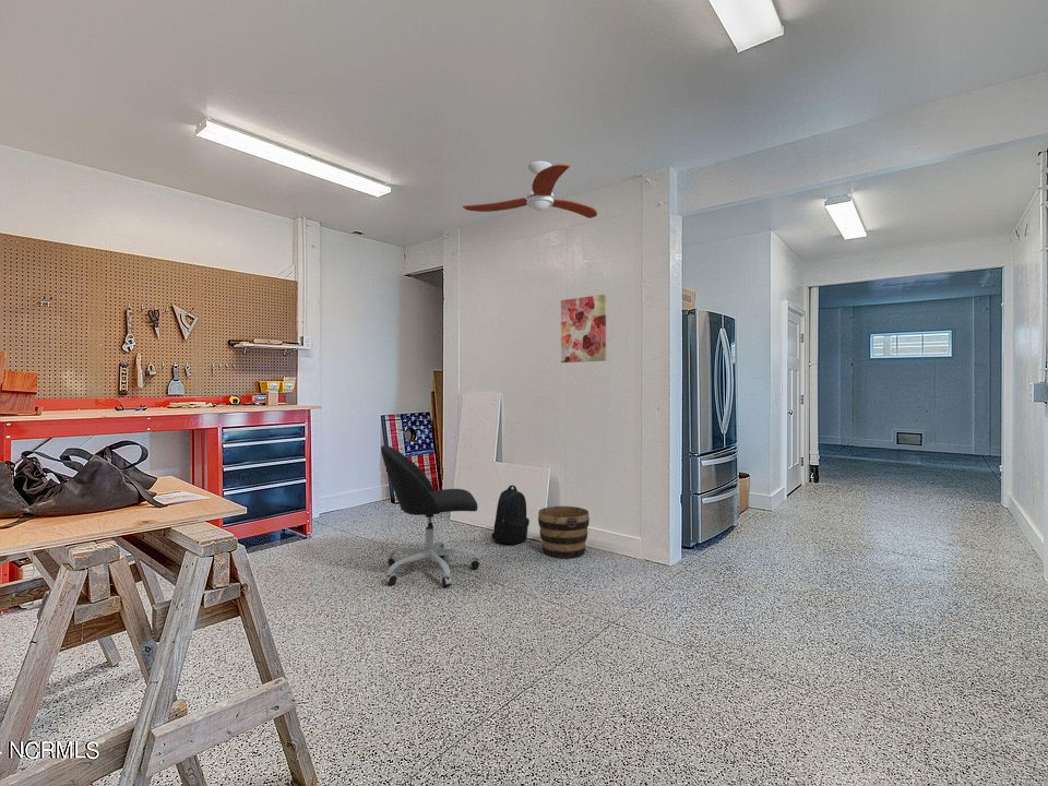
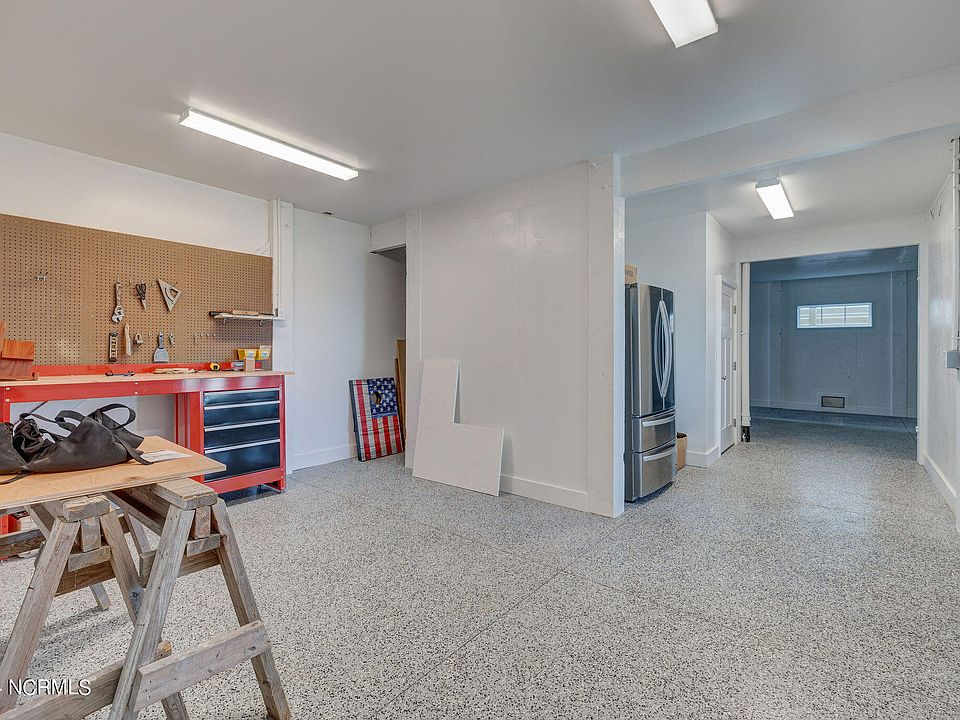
- bucket (563, 531)
- wall art (582, 330)
- ceiling fan (532, 184)
- office chair (432, 508)
- backpack (511, 513)
